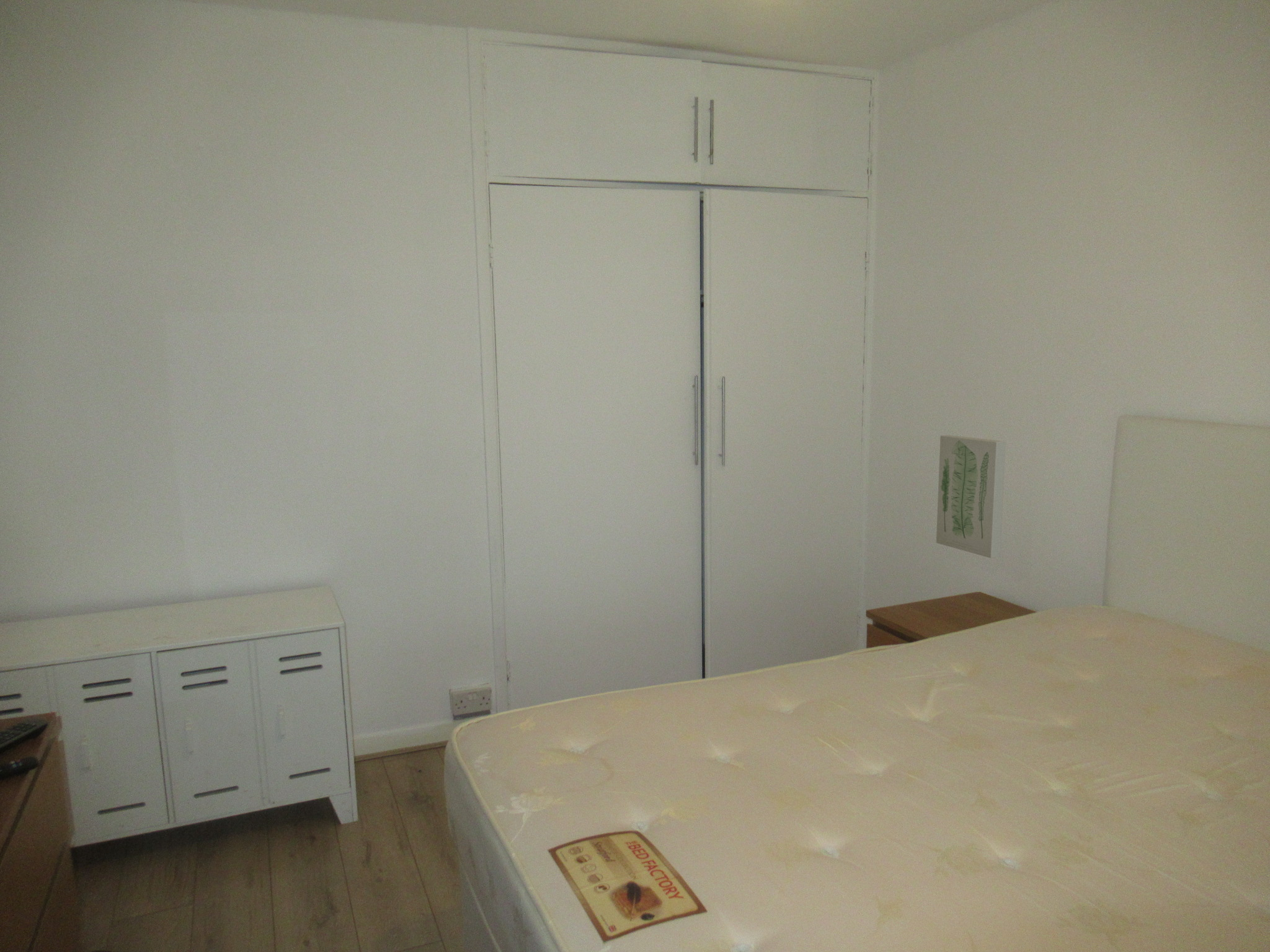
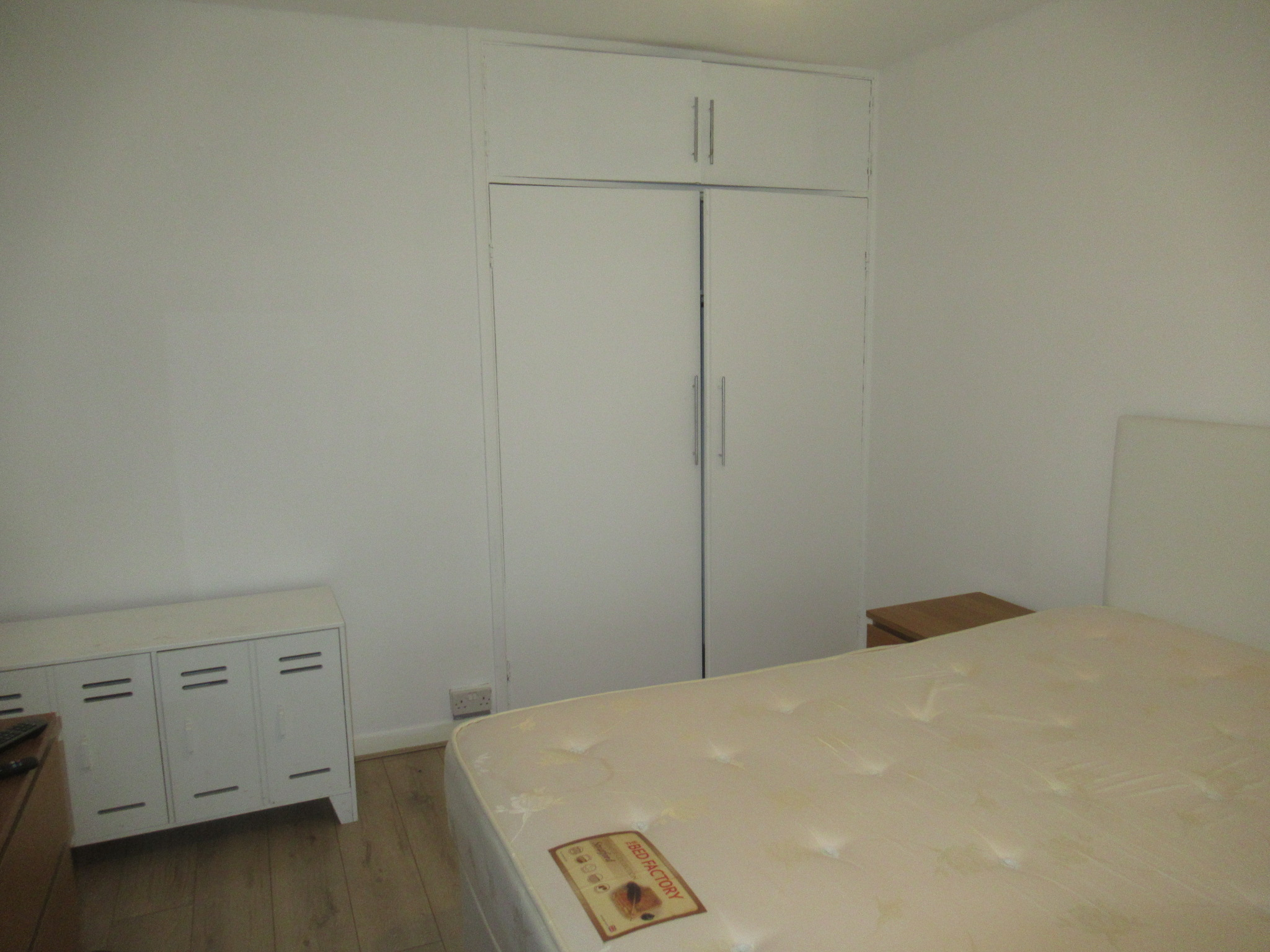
- wall art (969, 494)
